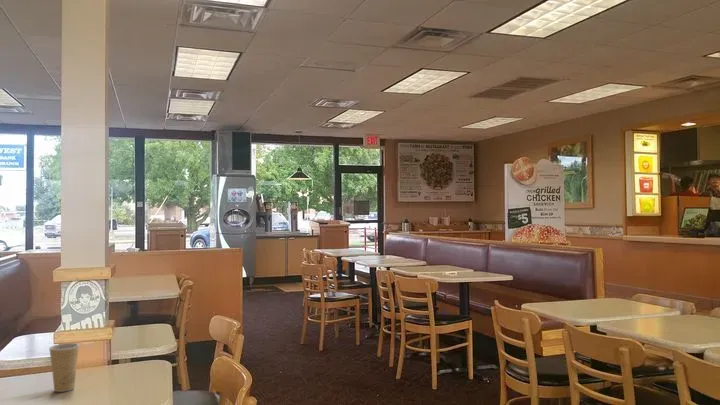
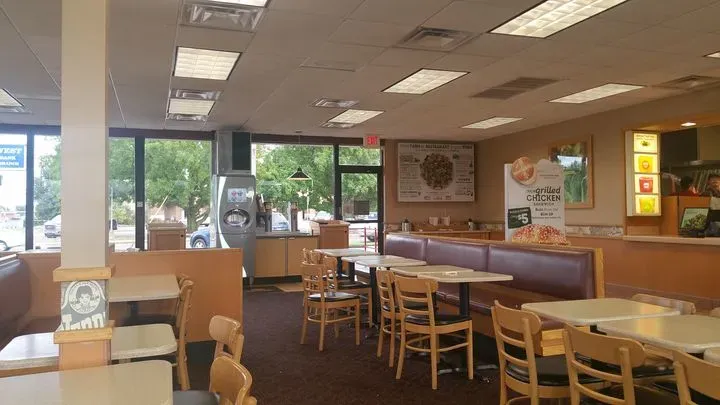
- paper cup (64, 367)
